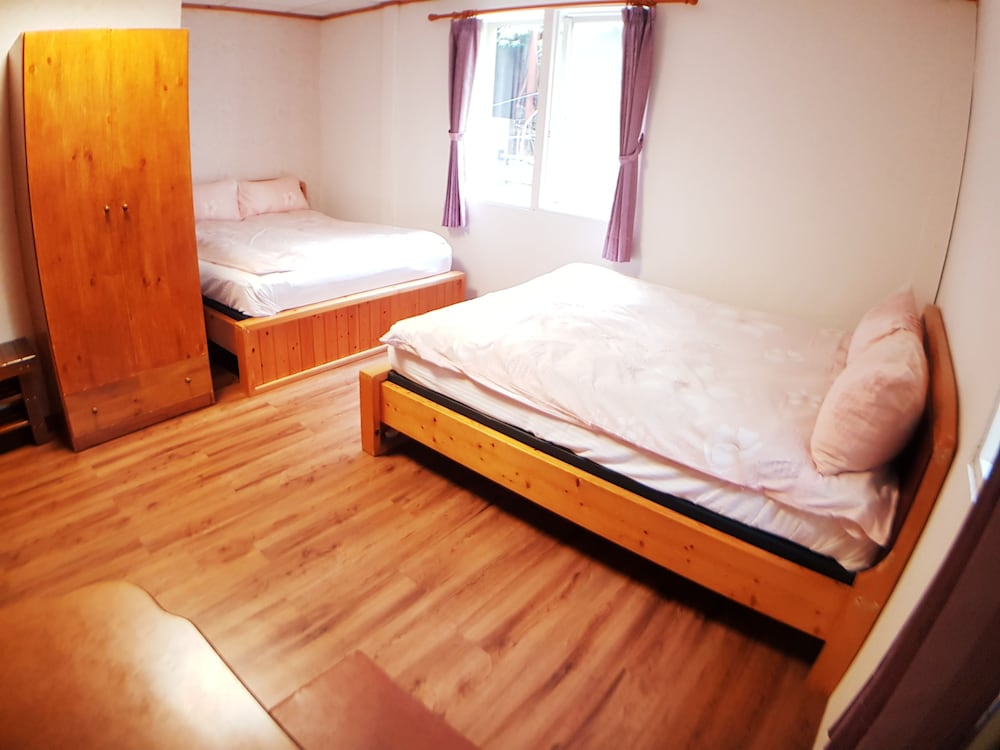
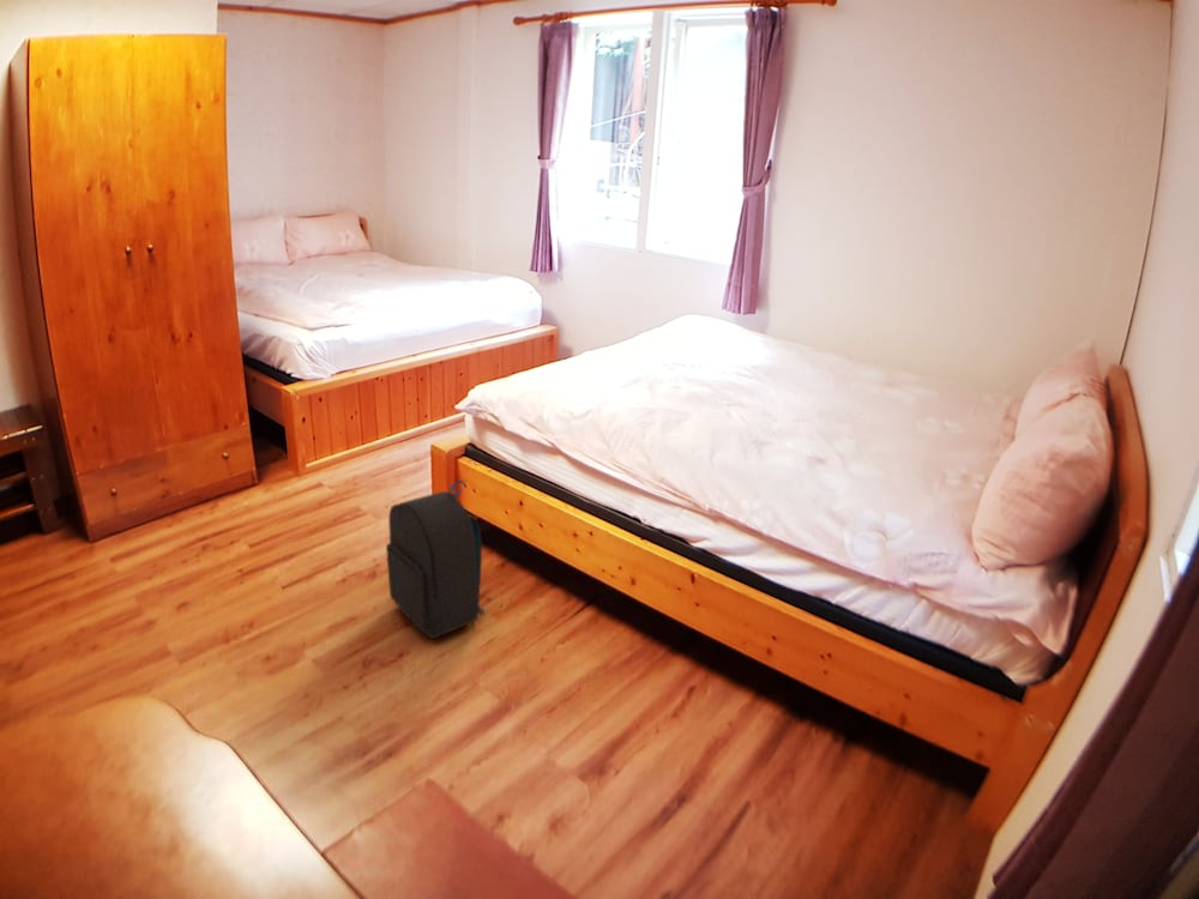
+ backpack (434, 554)
